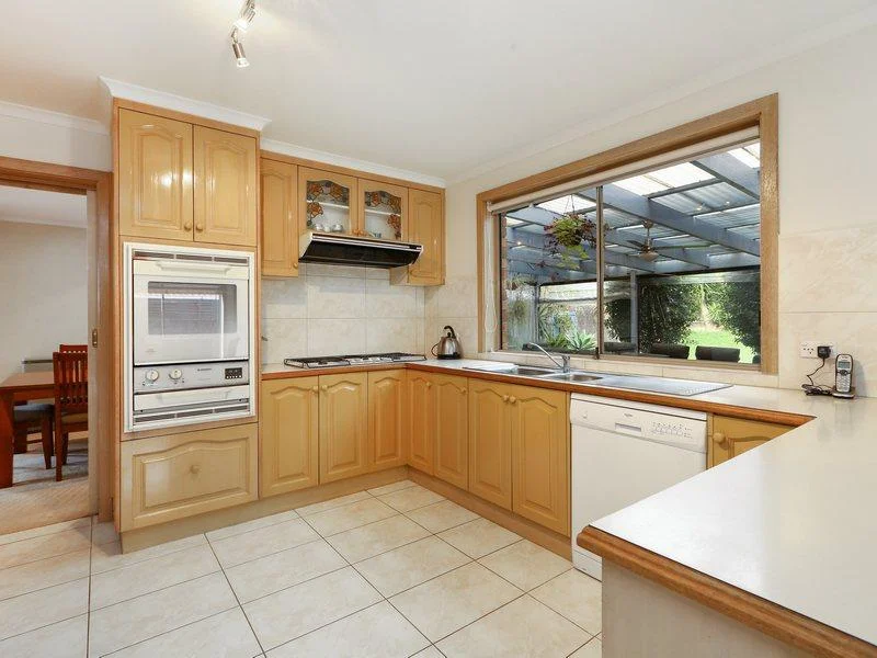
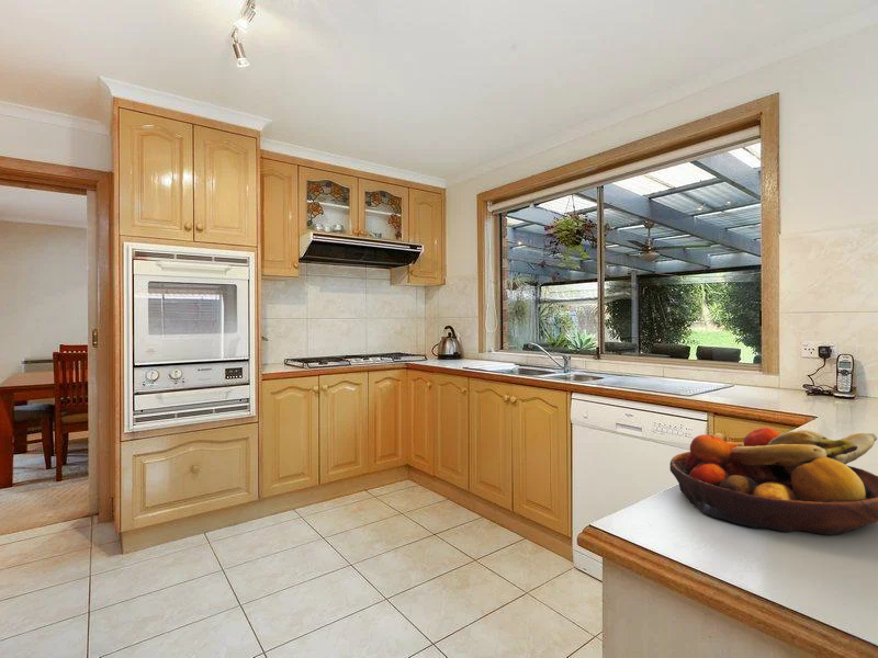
+ fruit bowl (770, 463)
